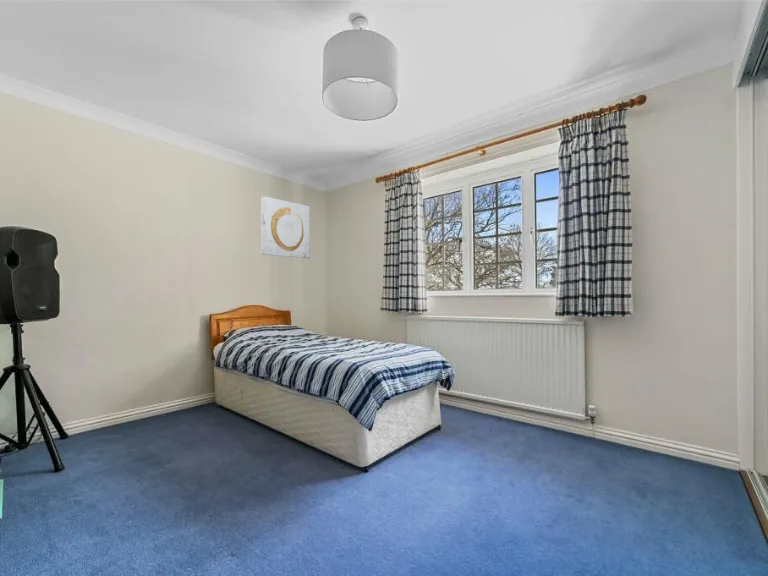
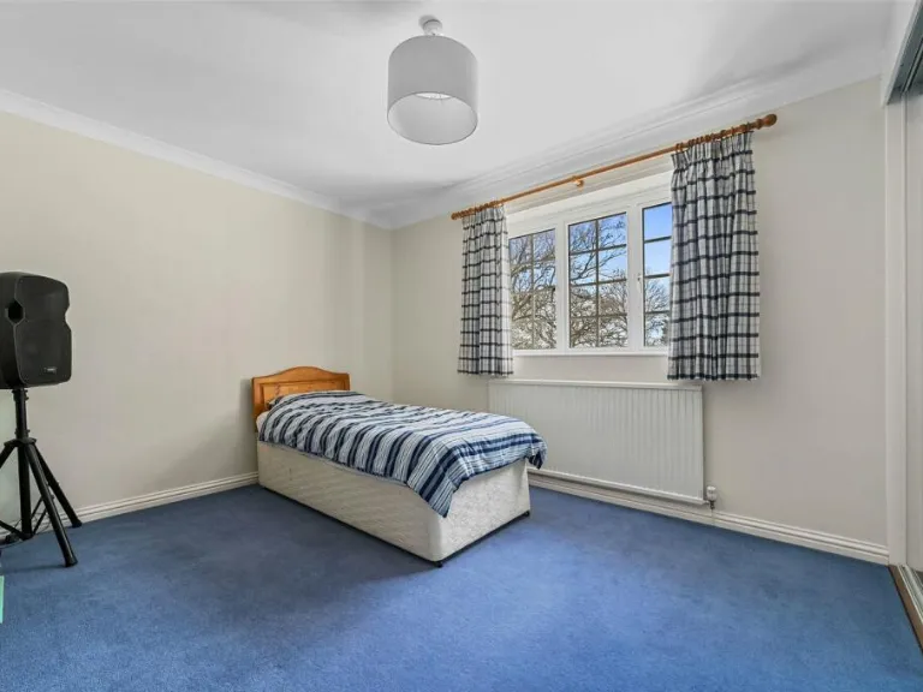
- wall art (286, 229)
